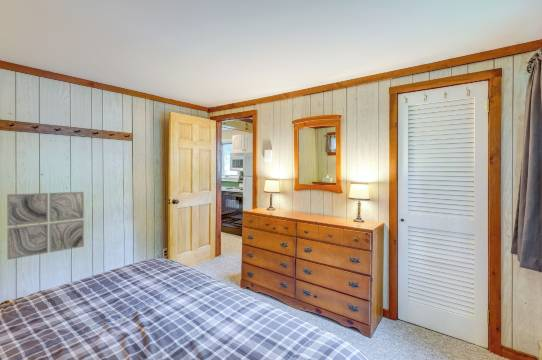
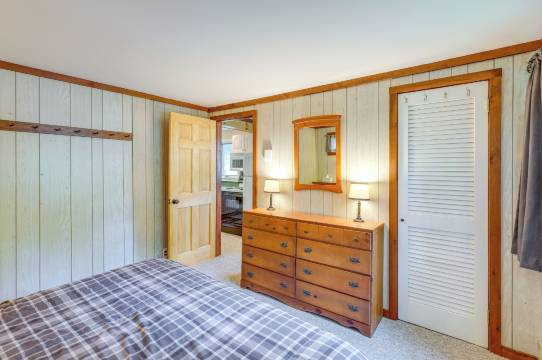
- wall art (49, 223)
